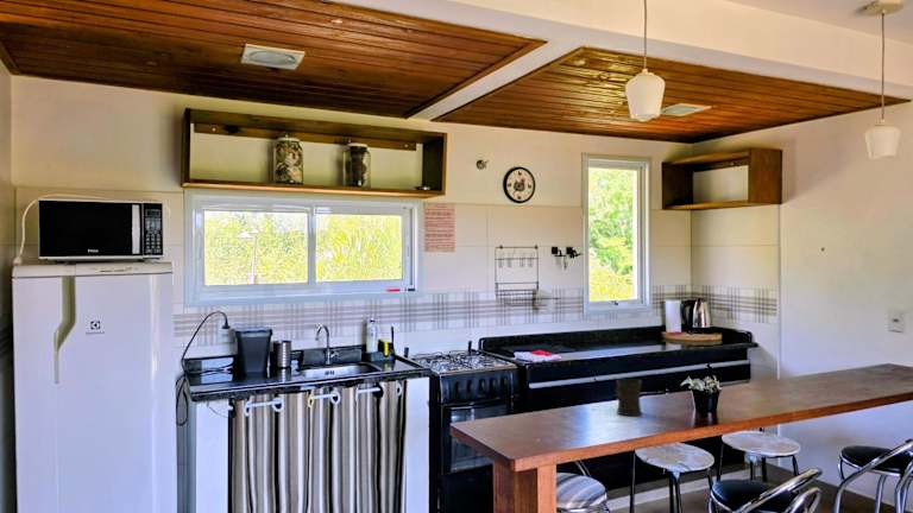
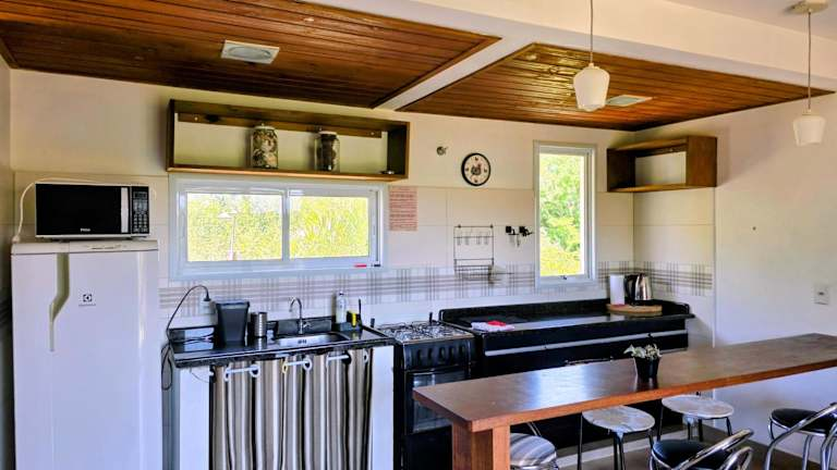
- mug (628, 397)
